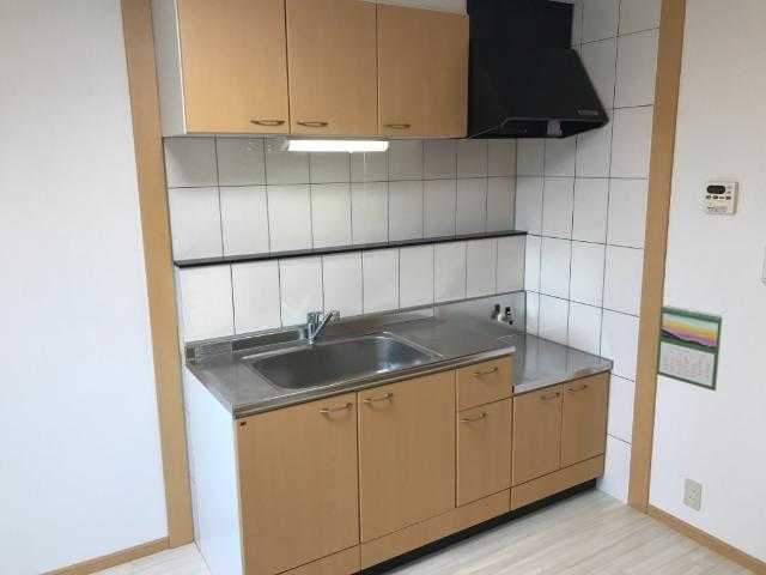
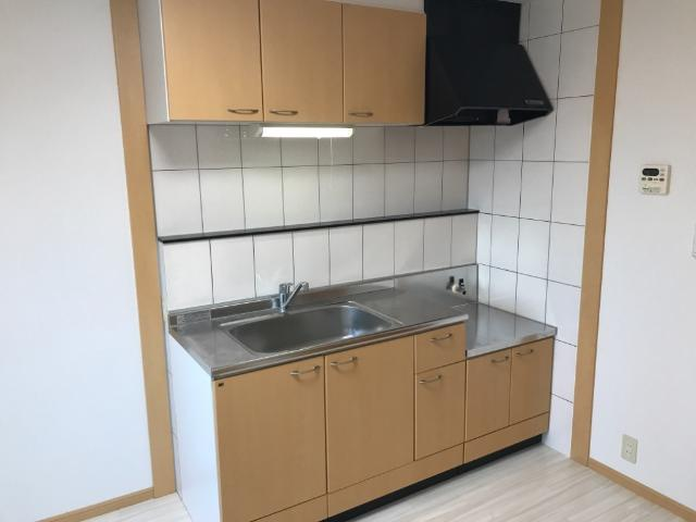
- calendar (687, 345)
